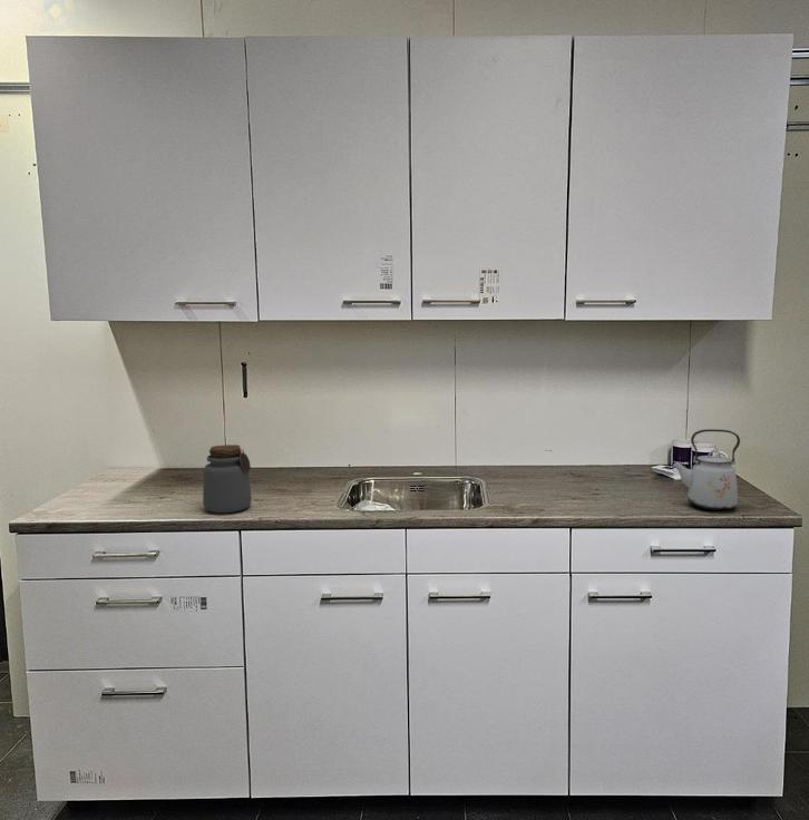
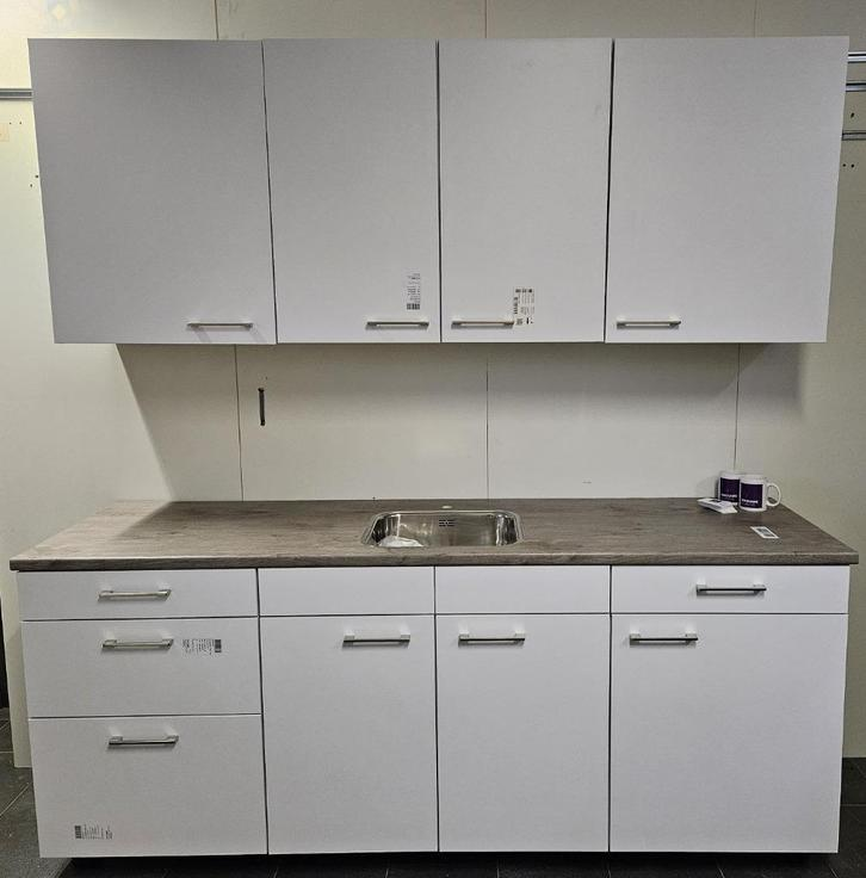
- kettle (704, 468)
- jar (226, 477)
